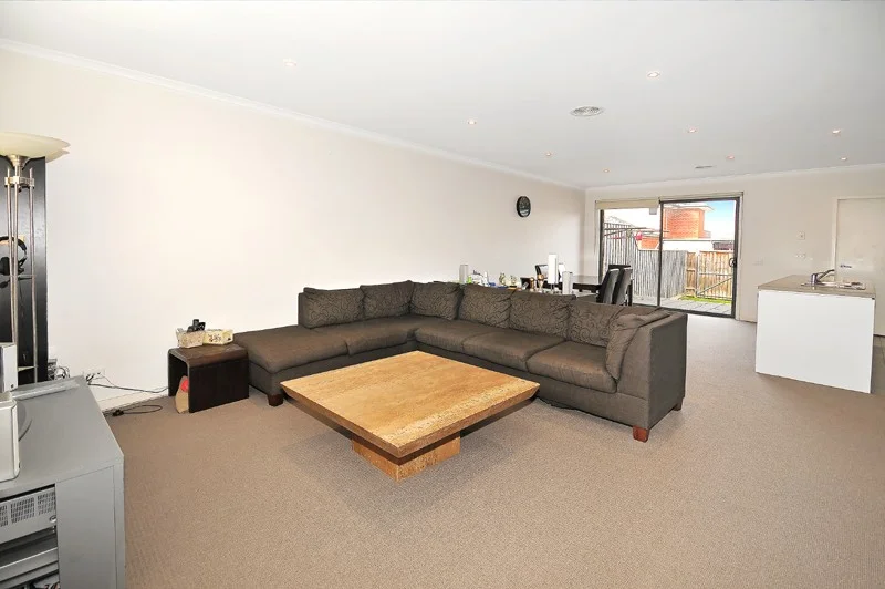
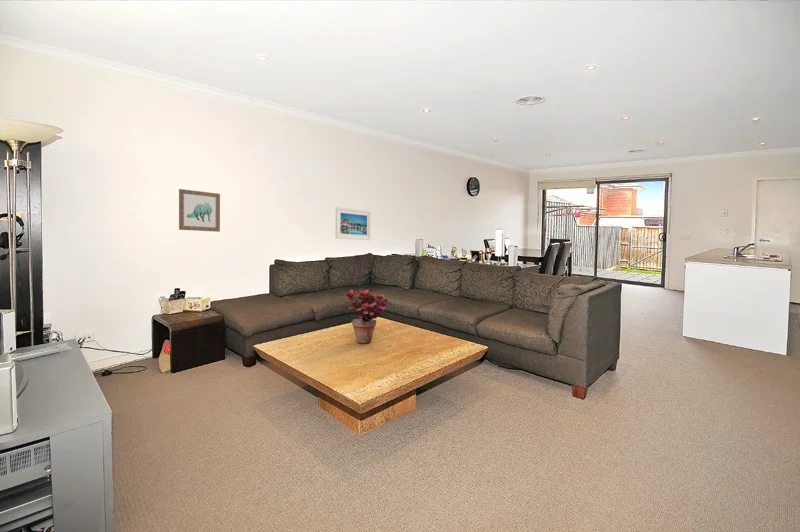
+ wall art (200, 211)
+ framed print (353, 224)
+ potted plant (366, 315)
